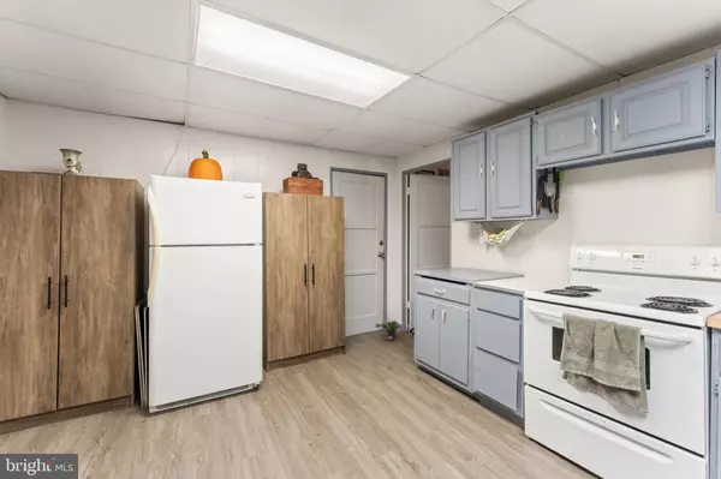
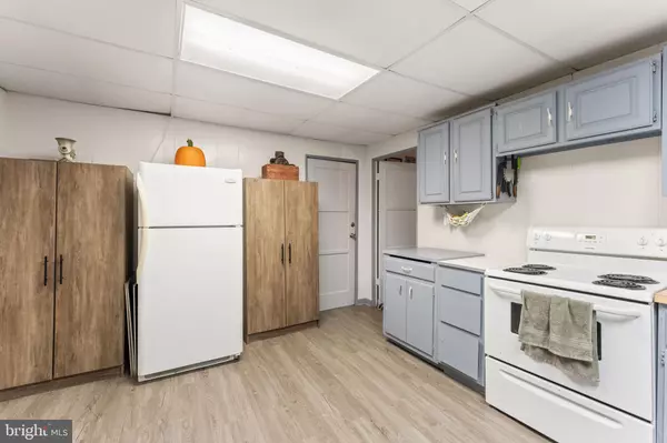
- potted plant (387, 327)
